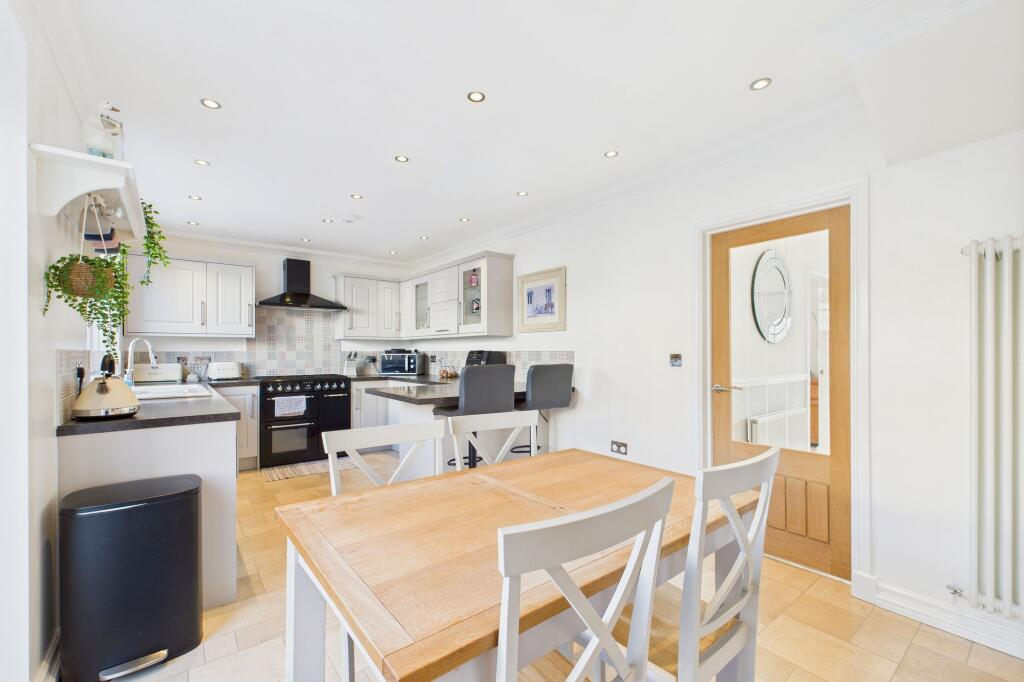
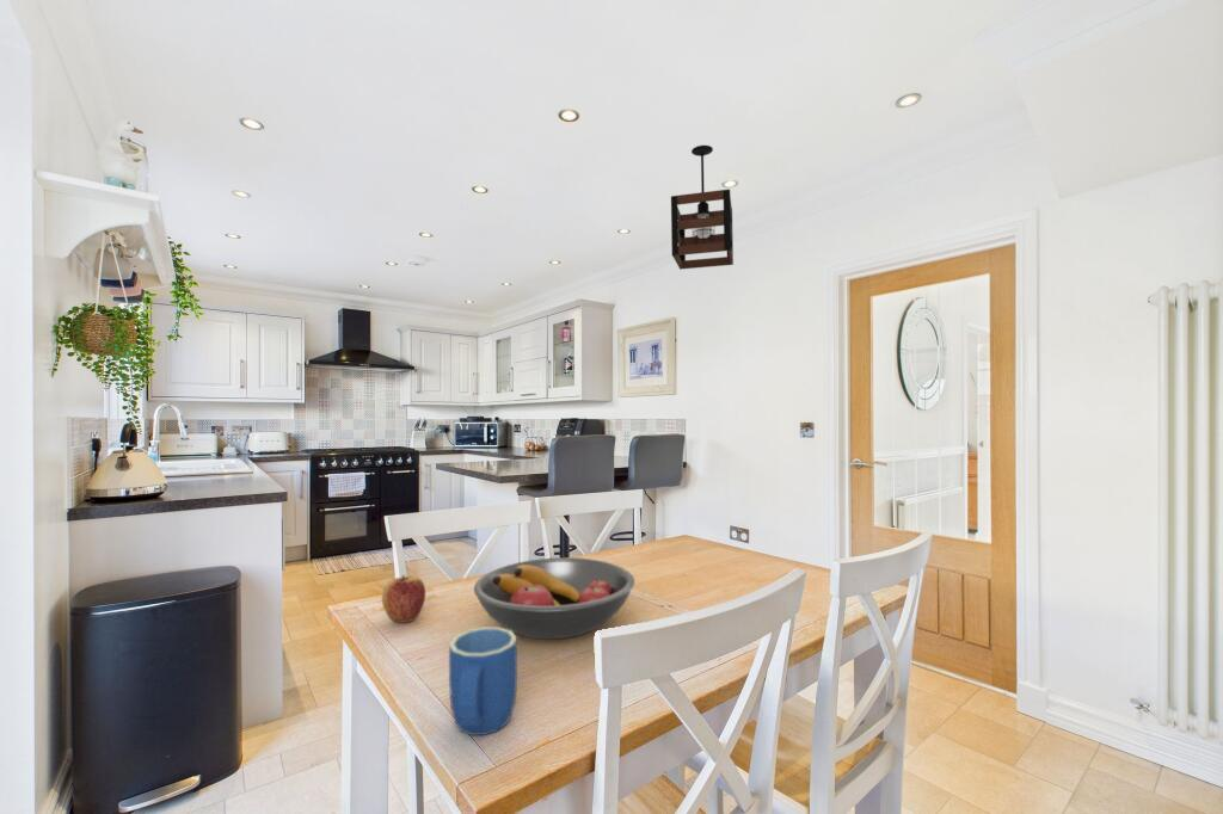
+ apple (404, 597)
+ fruit bowl (555, 596)
+ pendant light (702, 204)
+ mug (481, 683)
